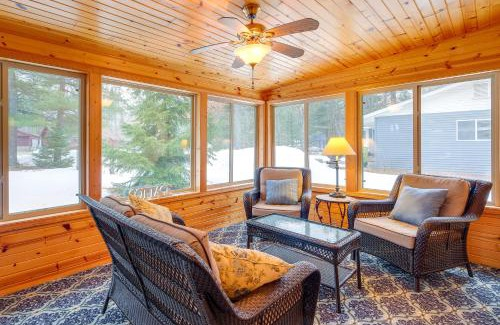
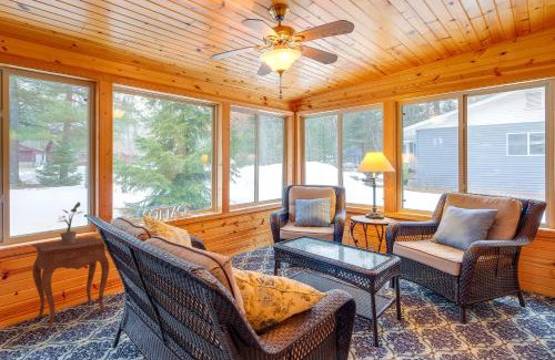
+ potted plant (68, 223)
+ side table (73, 268)
